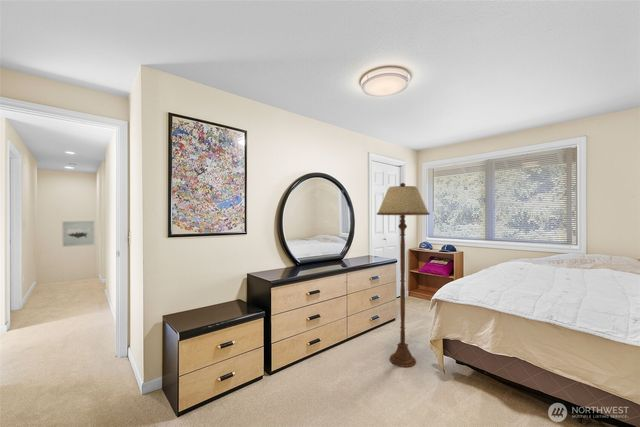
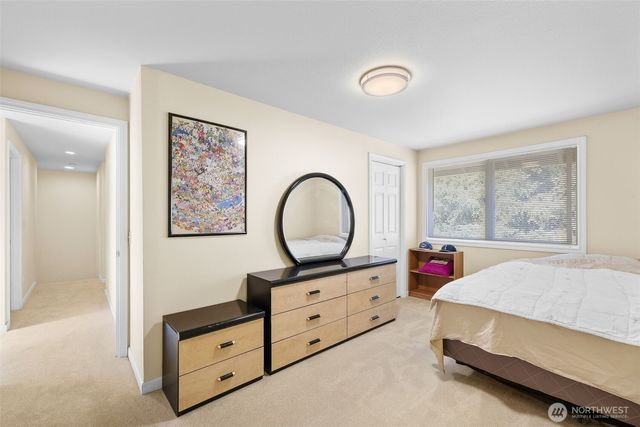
- wall art (78, 233)
- floor lamp (402, 271)
